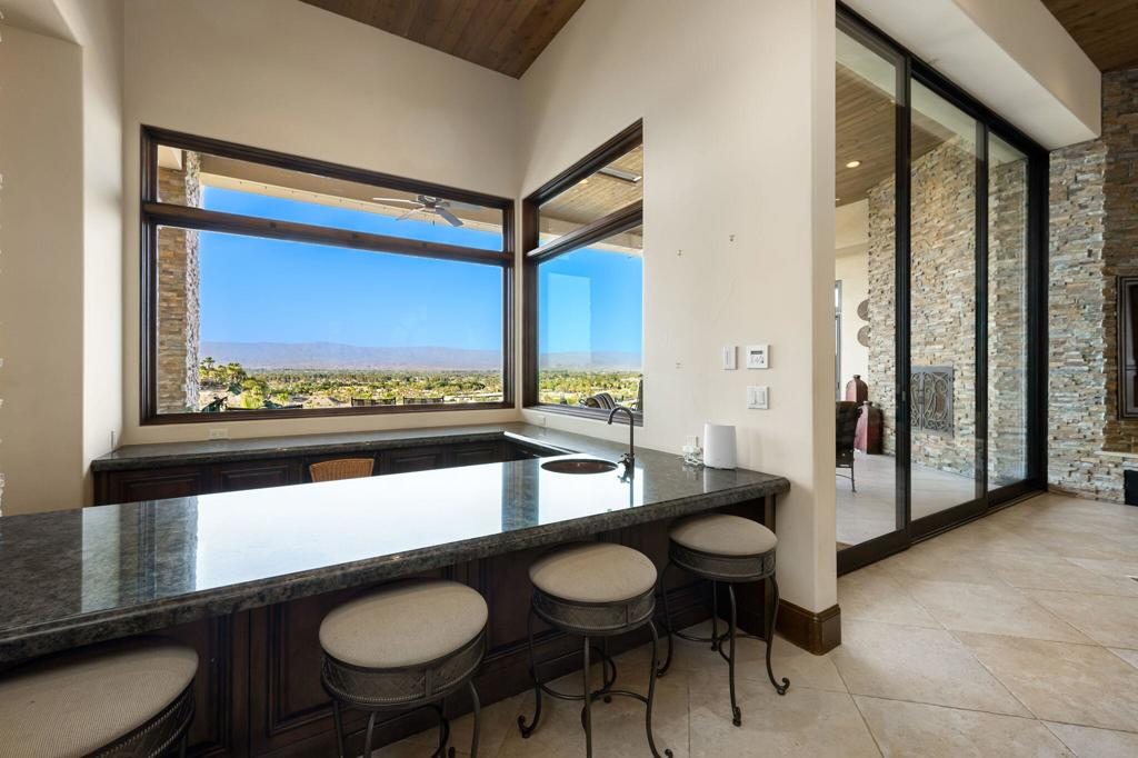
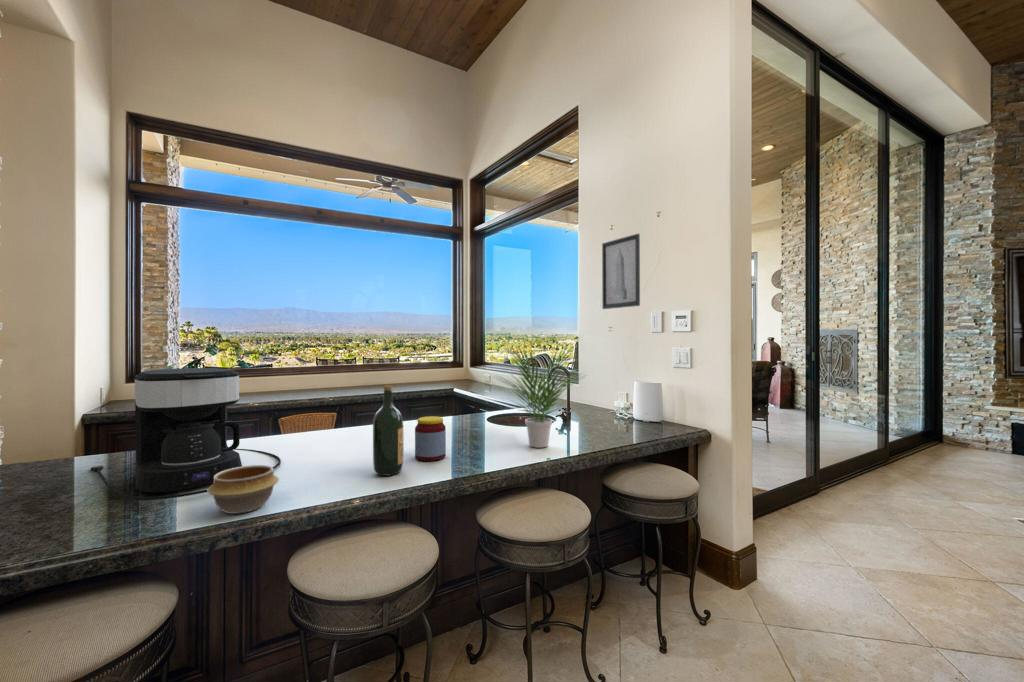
+ coffee maker (196, 420)
+ potted plant (538, 394)
+ jar (430, 437)
+ wall art (620, 273)
+ bowl (244, 489)
+ wine bottle (388, 429)
